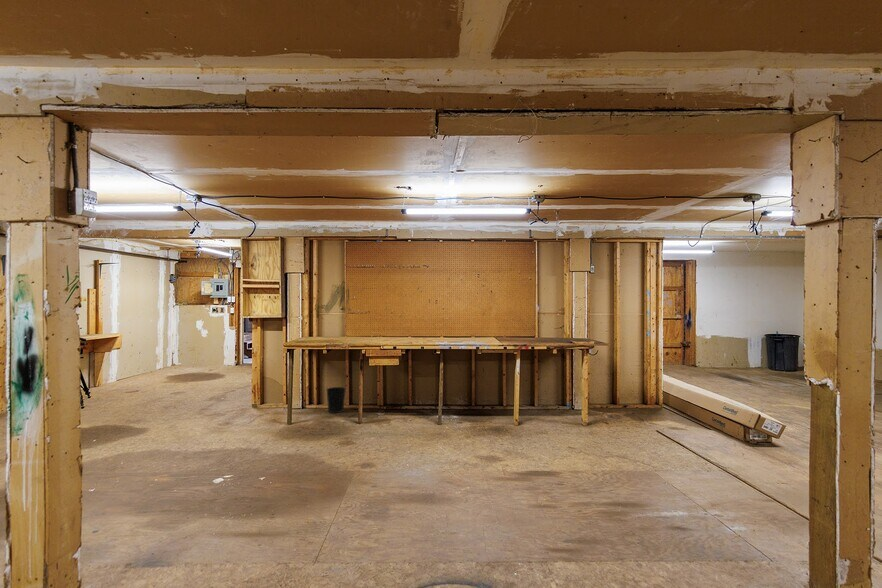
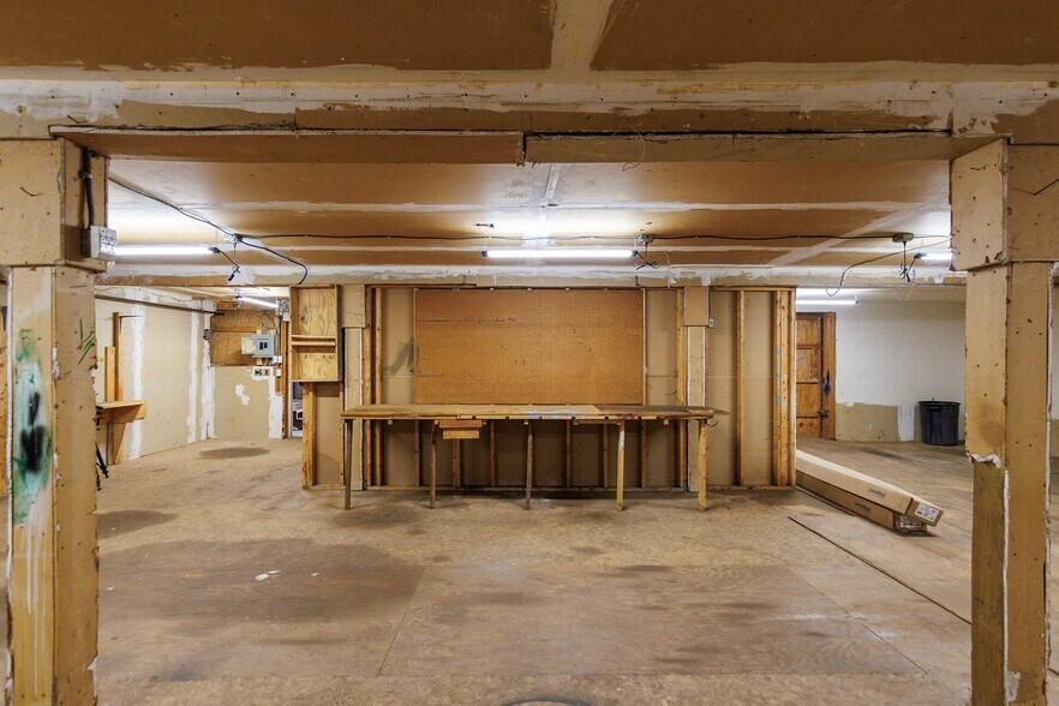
- wastebasket (335, 400)
